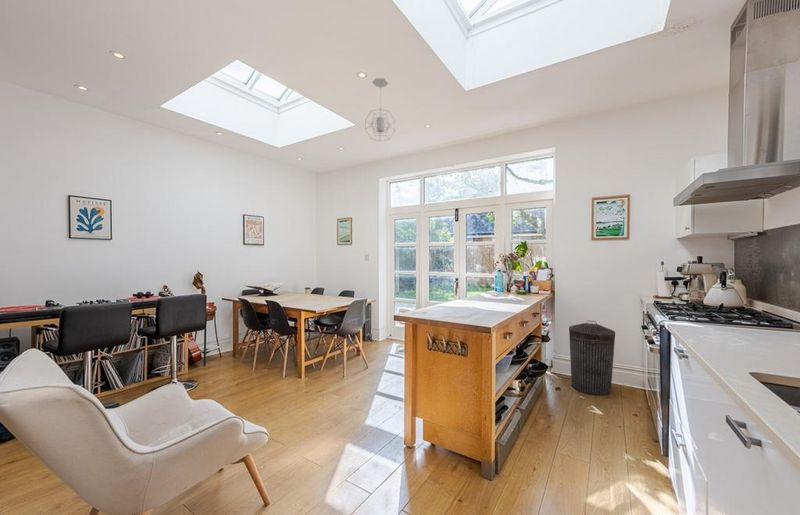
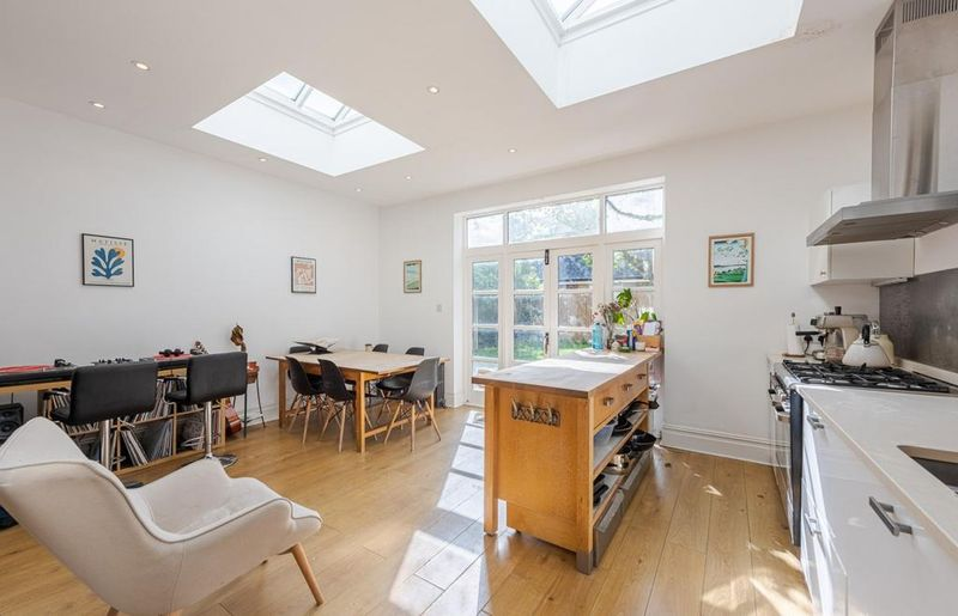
- pendant light (380, 111)
- trash can (591, 354)
